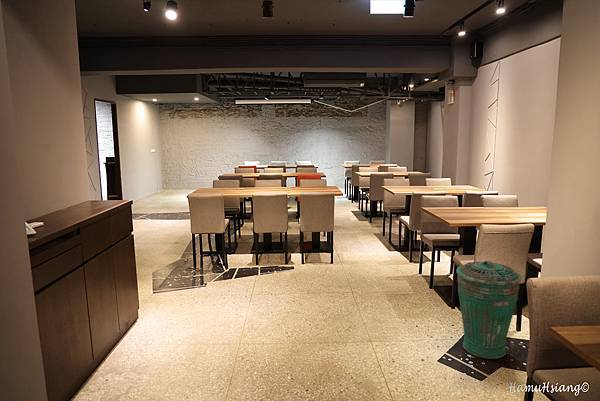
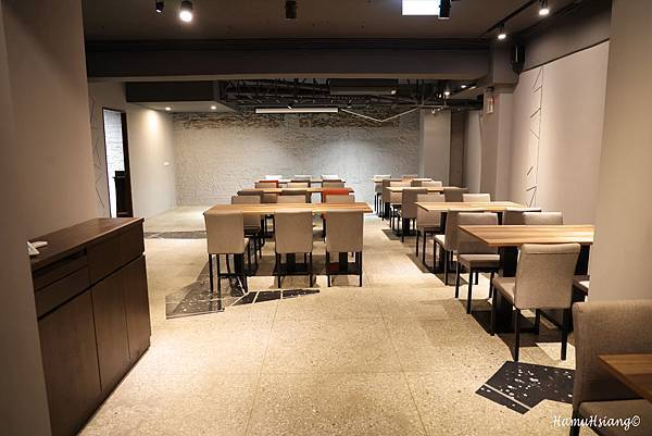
- trash can (486, 305)
